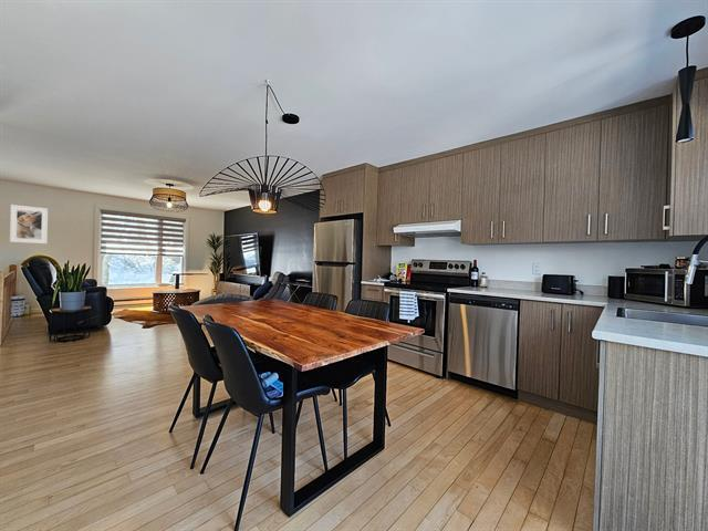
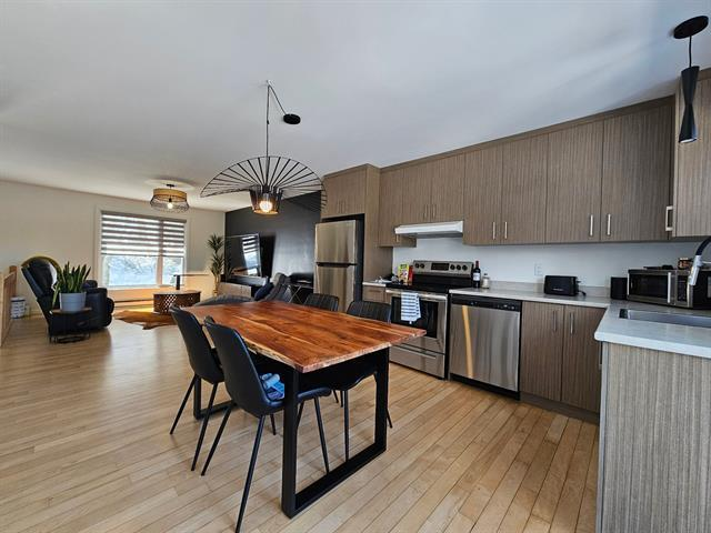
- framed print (29, 225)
